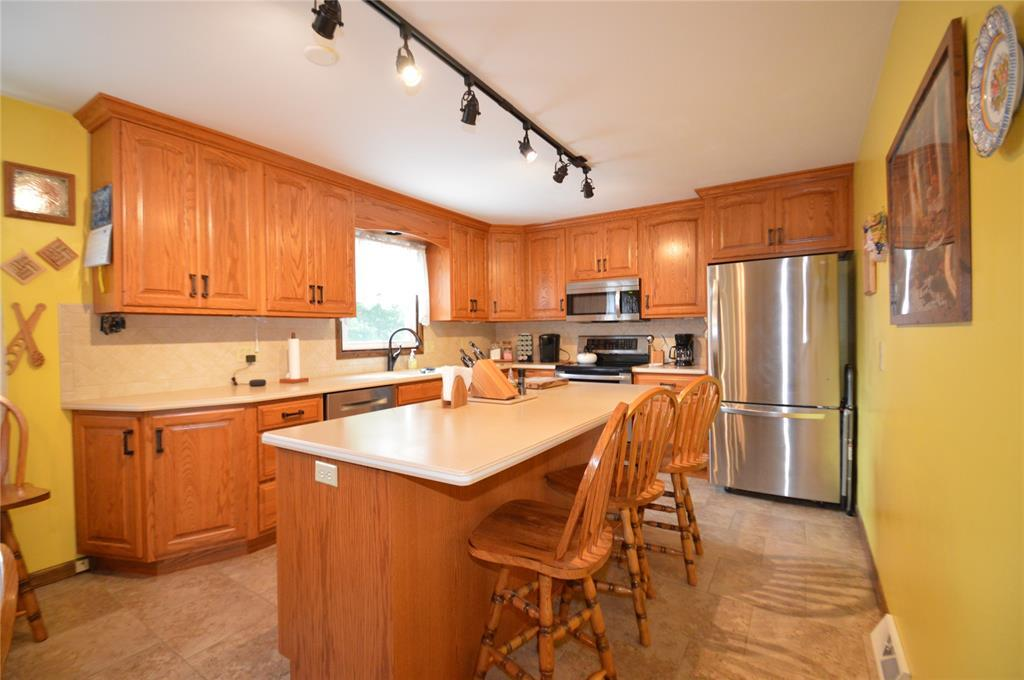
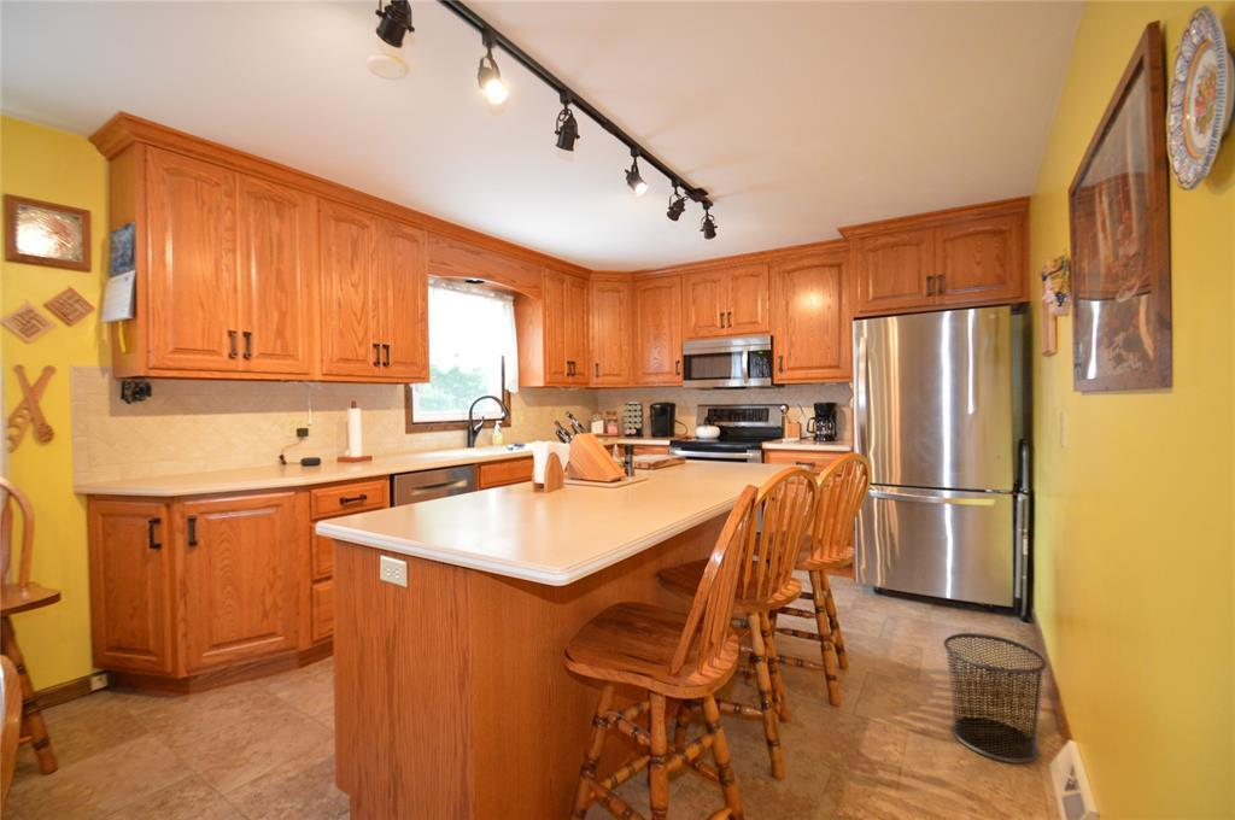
+ waste bin (993, 695)
